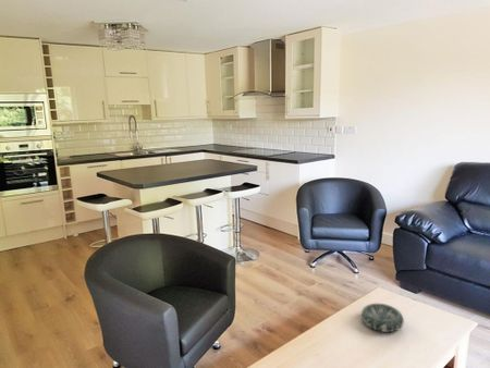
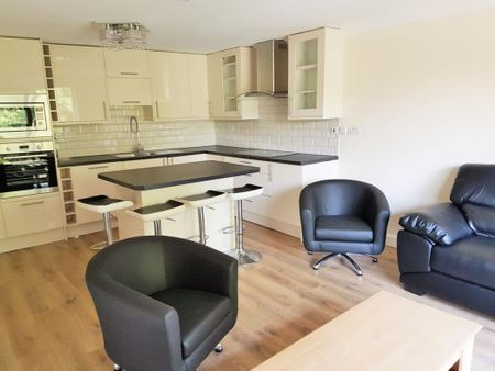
- decorative bowl (381, 317)
